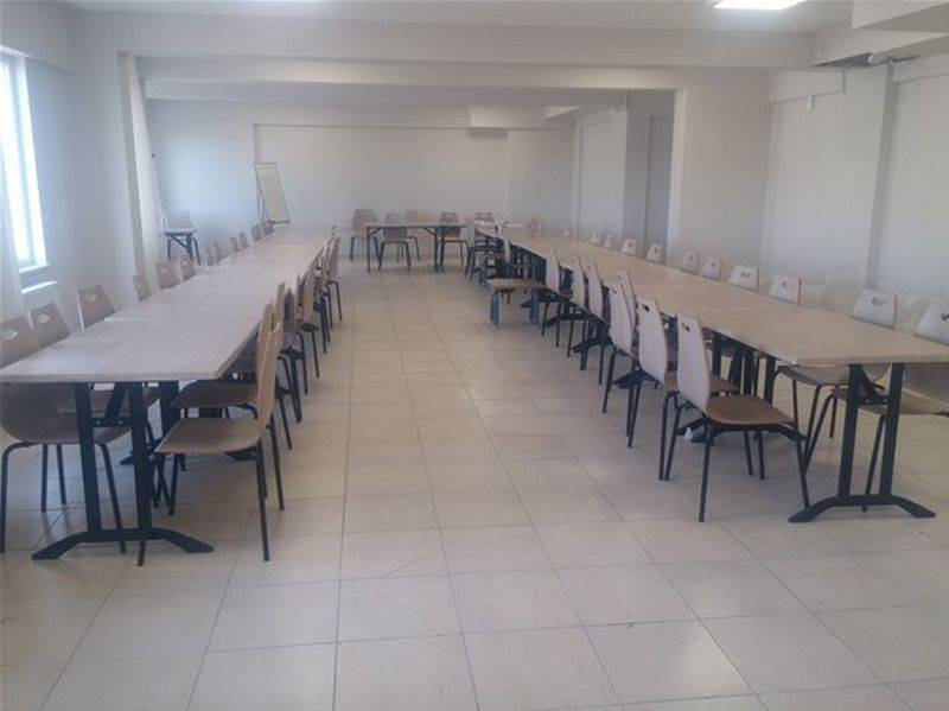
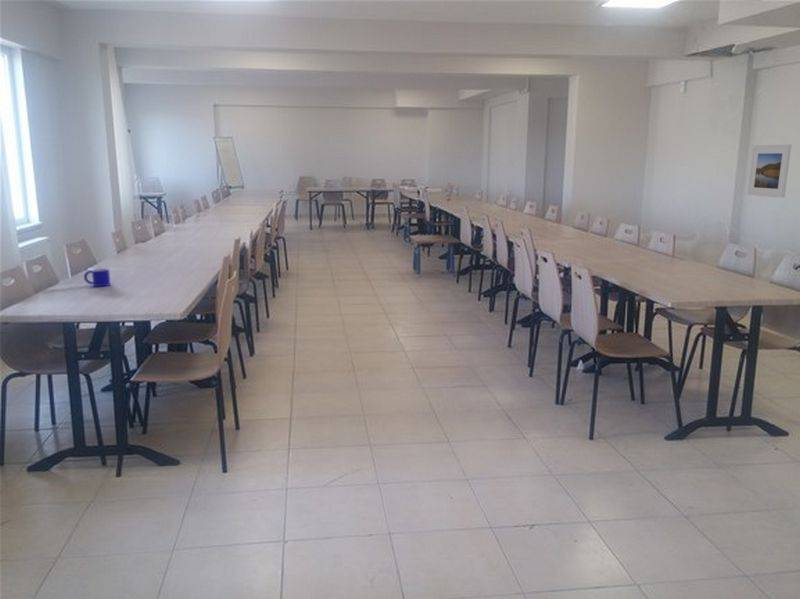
+ mug (96, 277)
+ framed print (768, 170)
